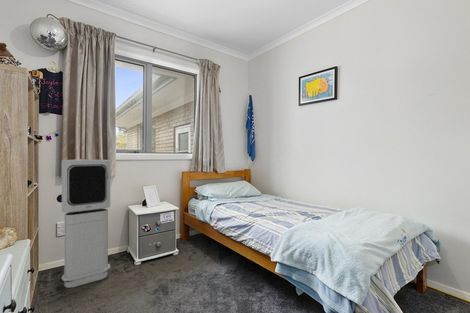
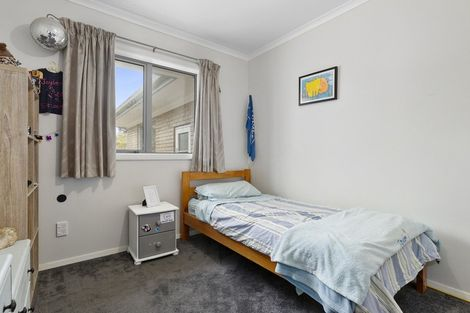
- air purifier (85, 217)
